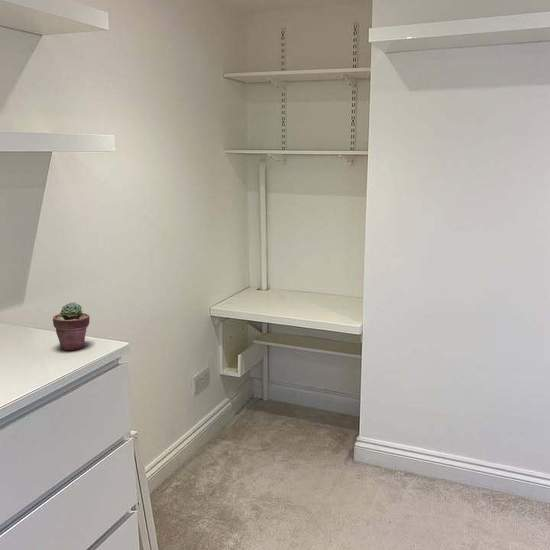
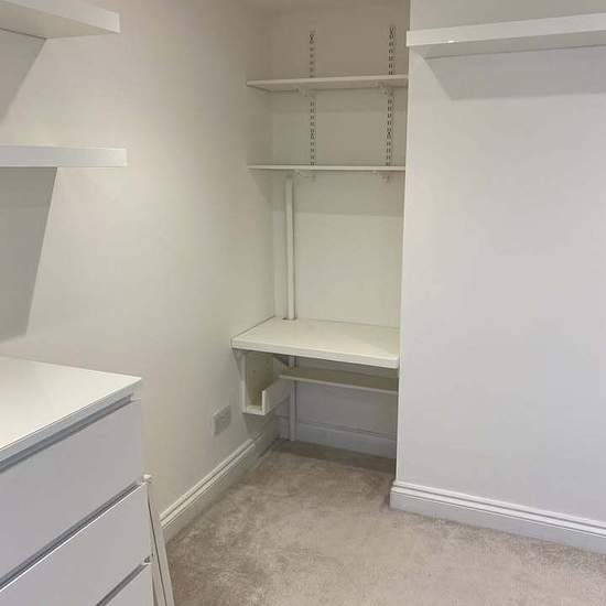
- potted succulent (71, 325)
